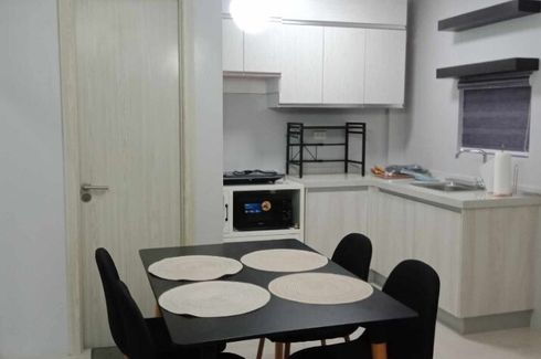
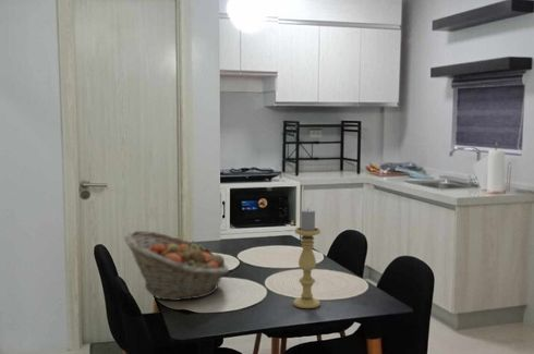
+ fruit basket (177, 260)
+ candle holder (307, 256)
